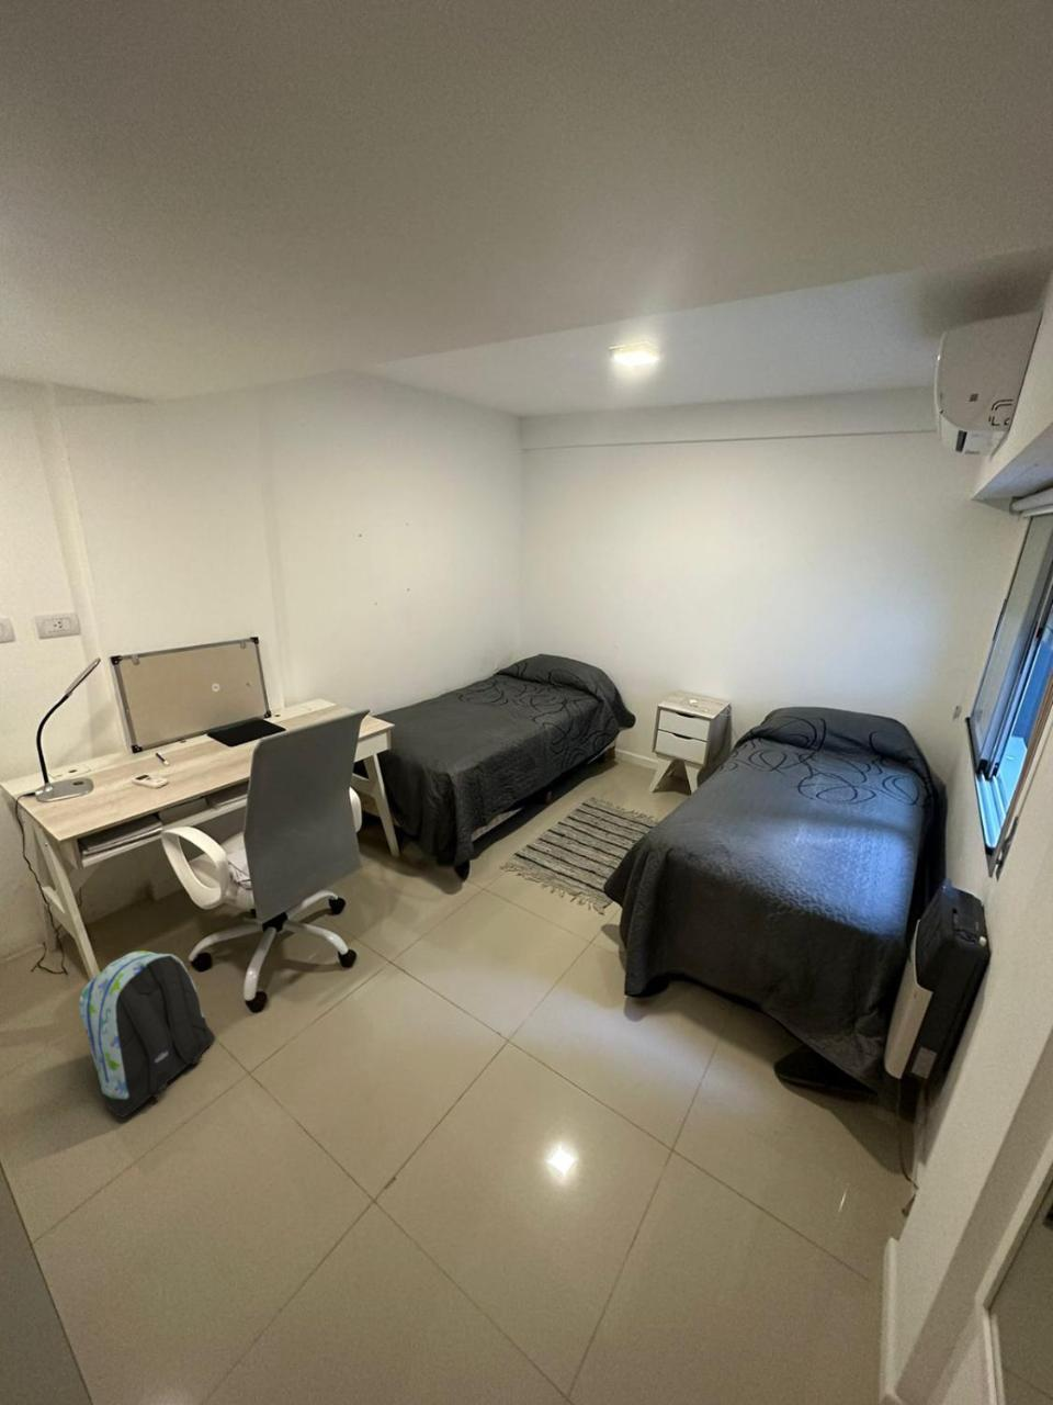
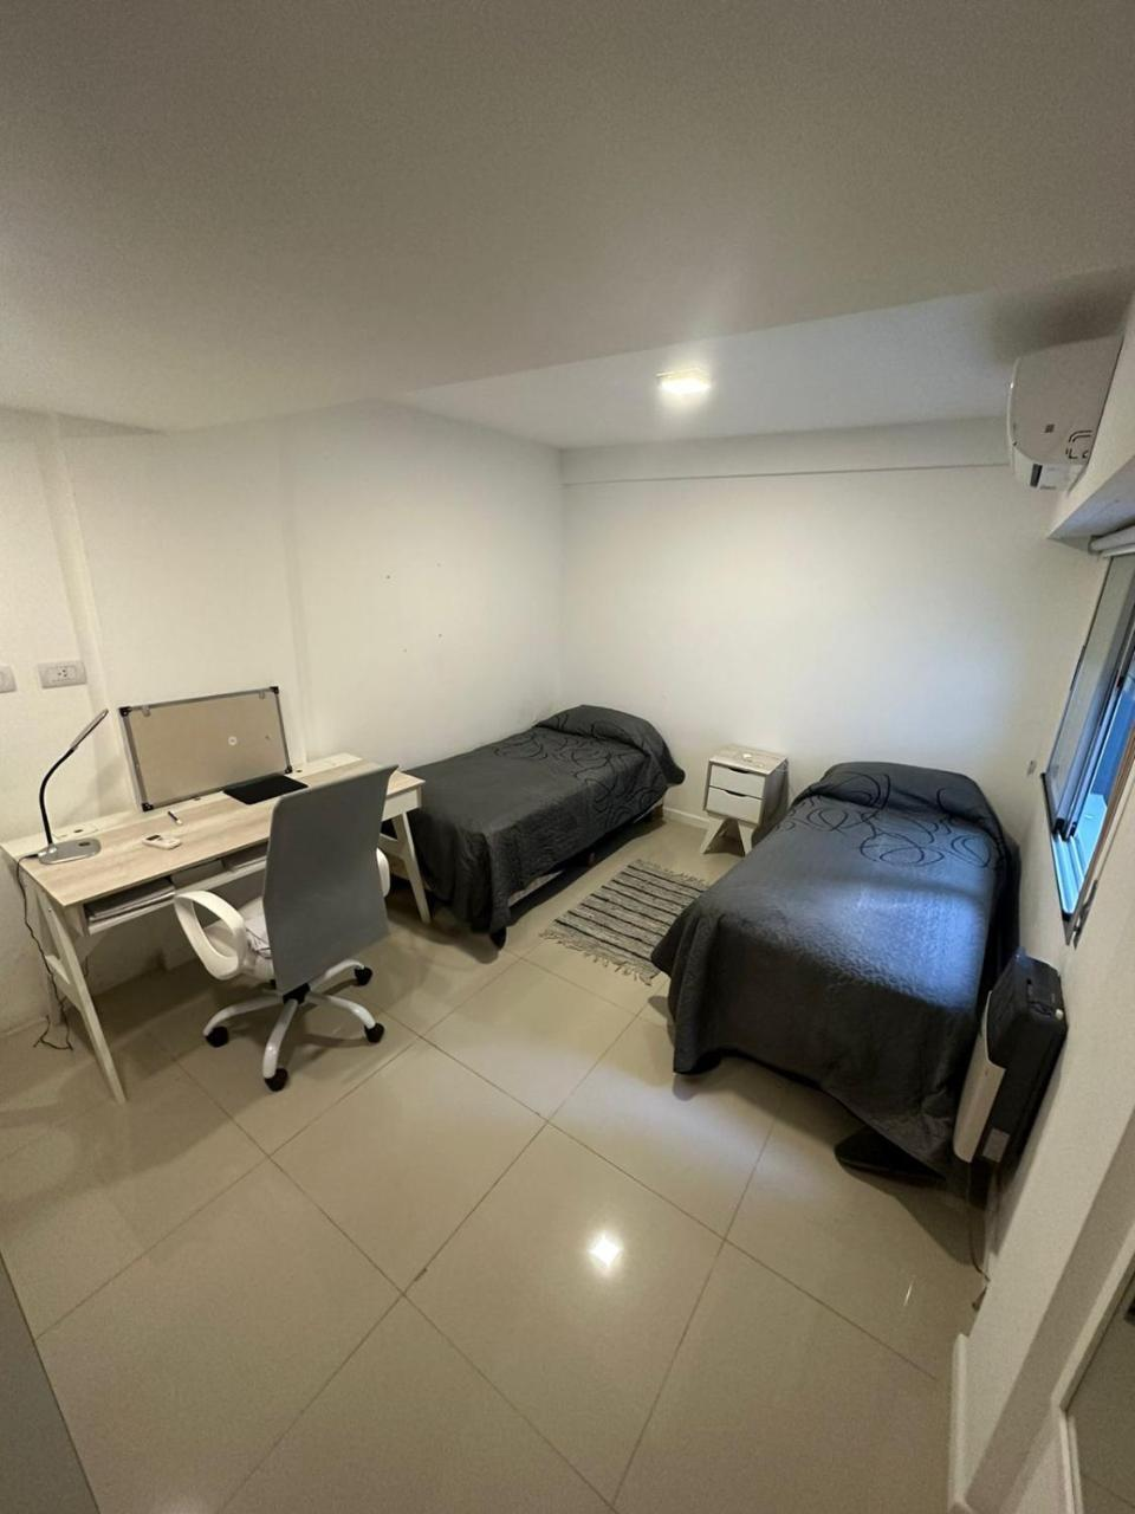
- backpack (143, 1016)
